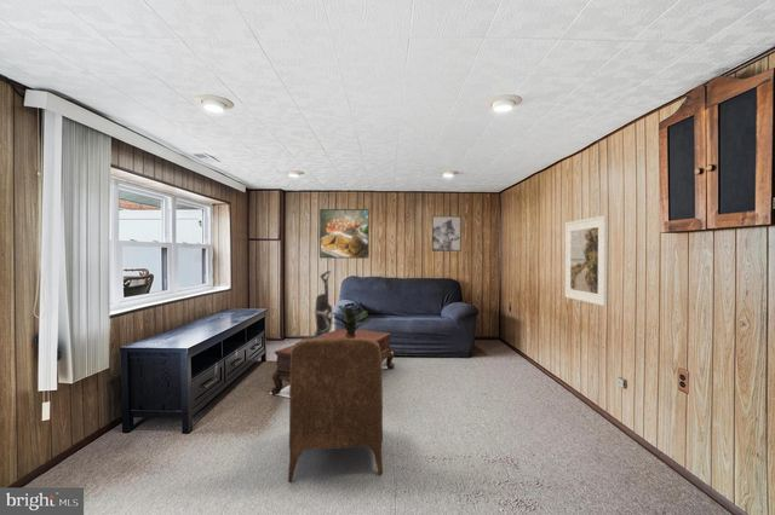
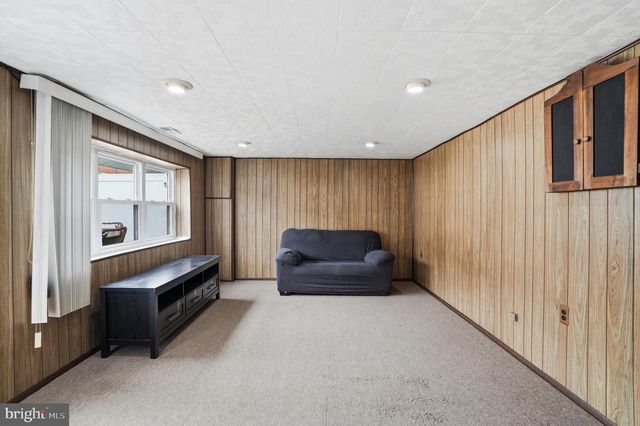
- coffee table (337, 337)
- wall art (446, 233)
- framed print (584, 260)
- armchair (337, 390)
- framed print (344, 233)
- potted plant (348, 323)
- vacuum cleaner (316, 307)
